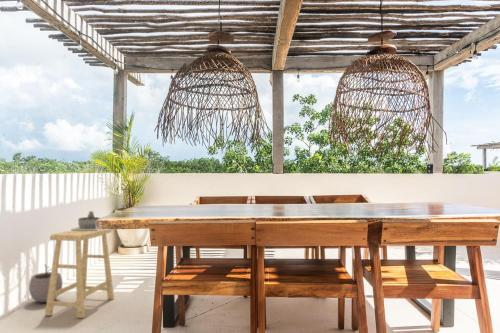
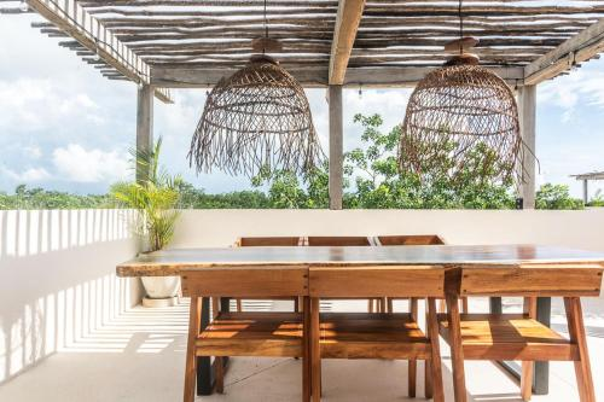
- succulent planter (89, 219)
- stool (82, 268)
- plant pot (46, 282)
